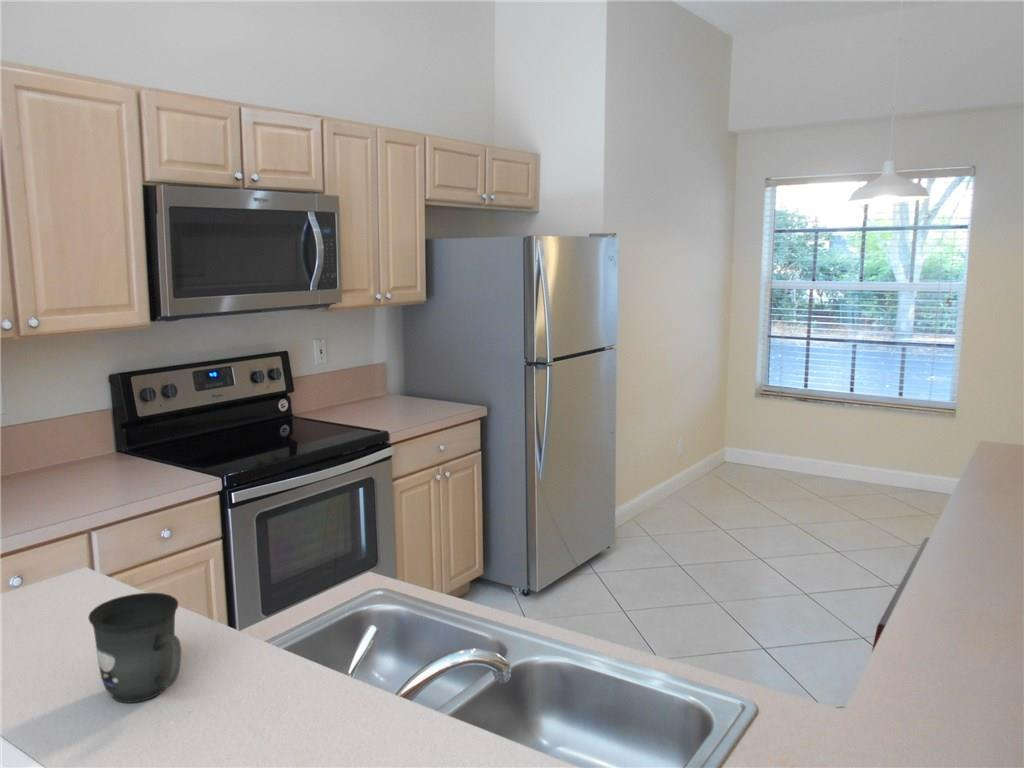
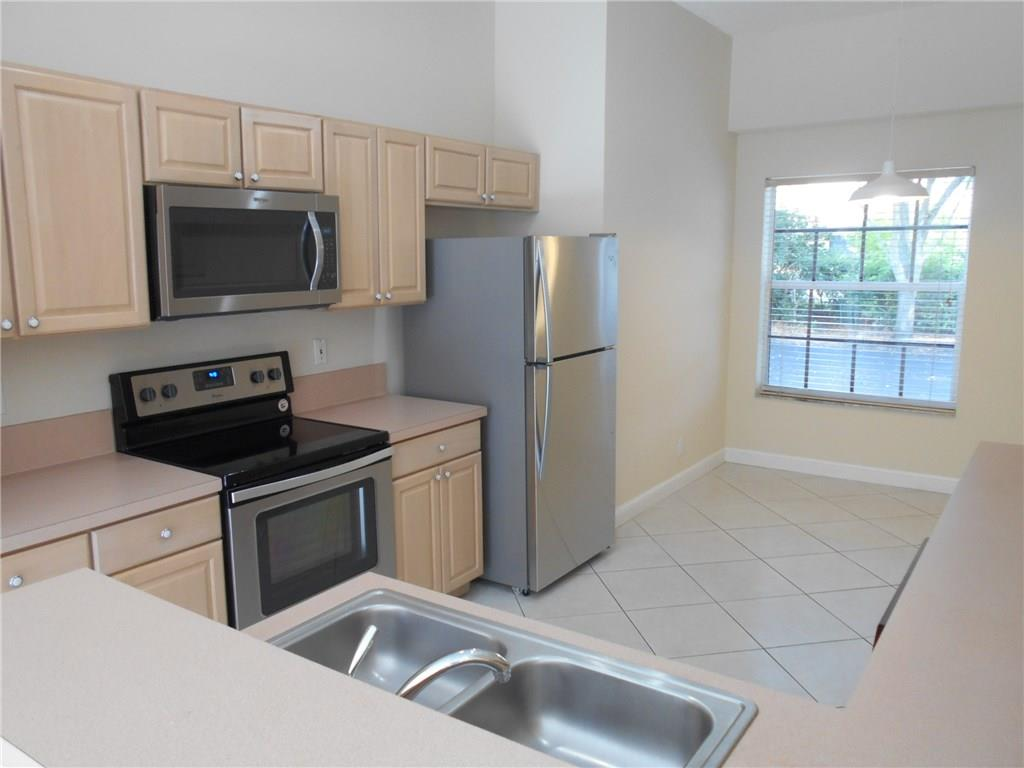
- mug (145, 653)
